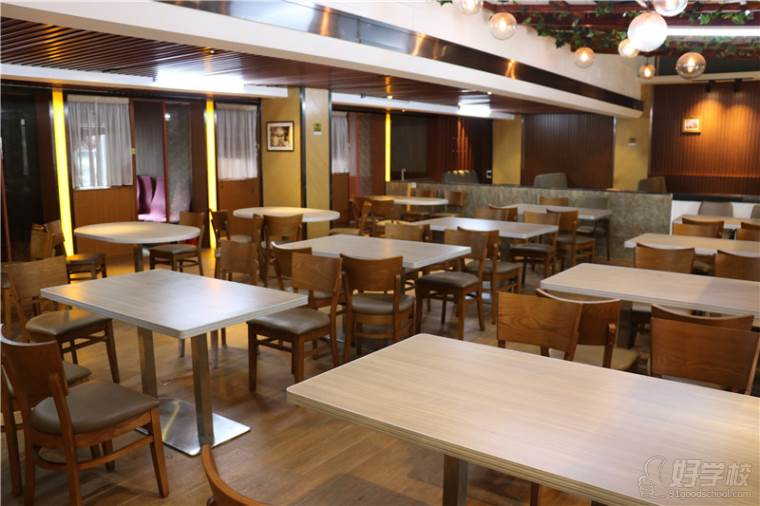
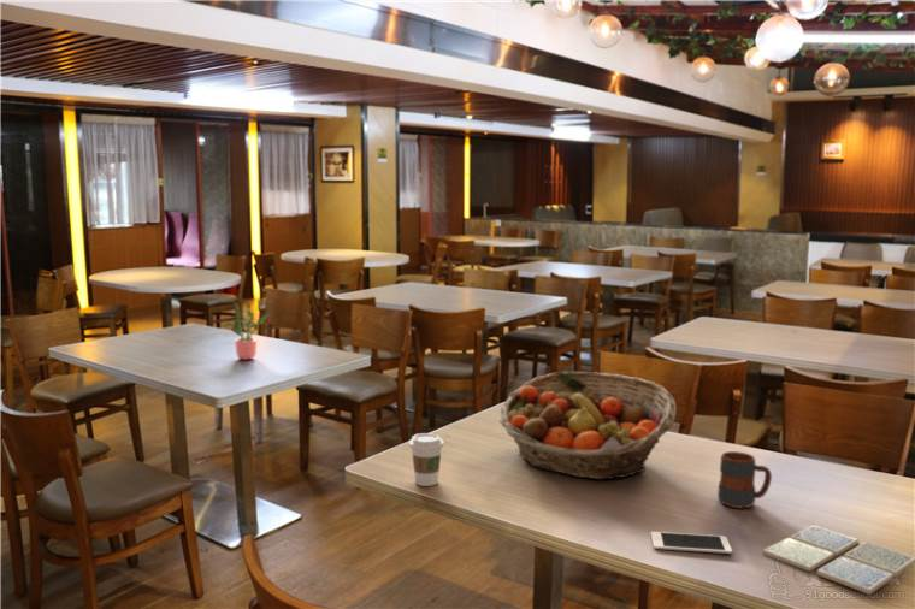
+ fruit basket (585, 421)
+ drink coaster (837, 555)
+ mug (744, 480)
+ cell phone (690, 542)
+ potted plant (246, 327)
+ coffee cup (426, 459)
